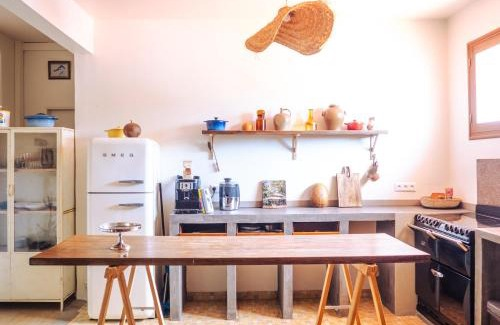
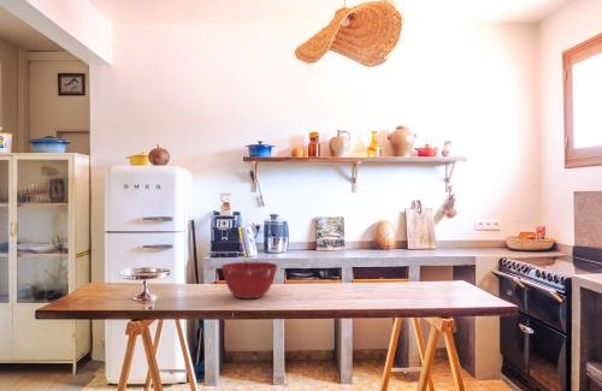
+ mixing bowl (249, 280)
